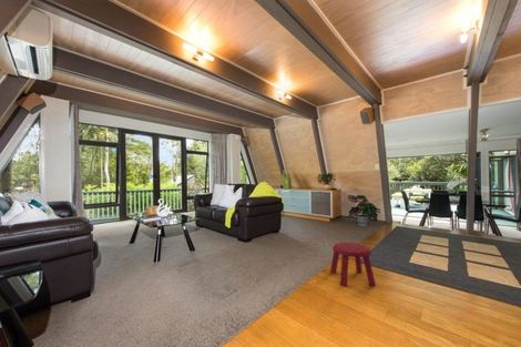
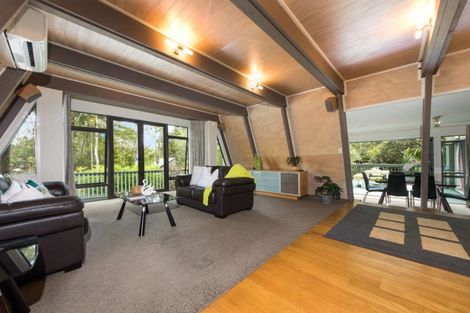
- stool (355, 261)
